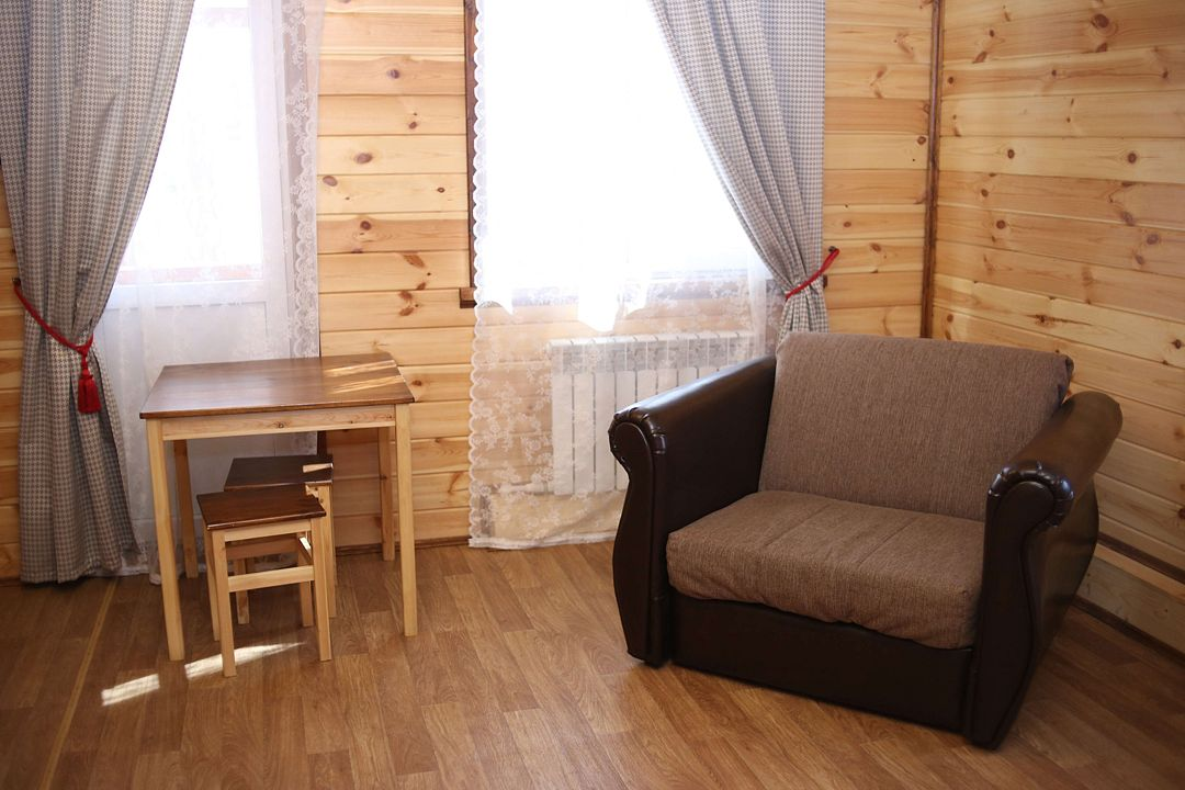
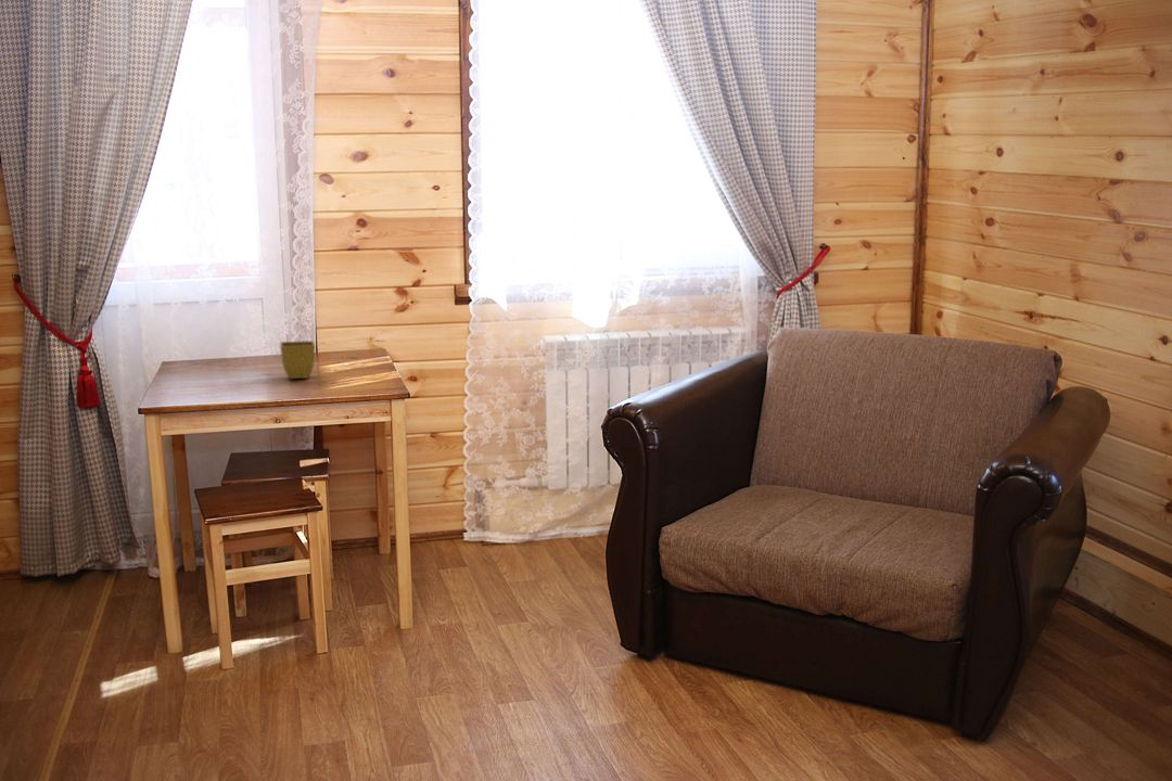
+ flower pot (297, 360)
